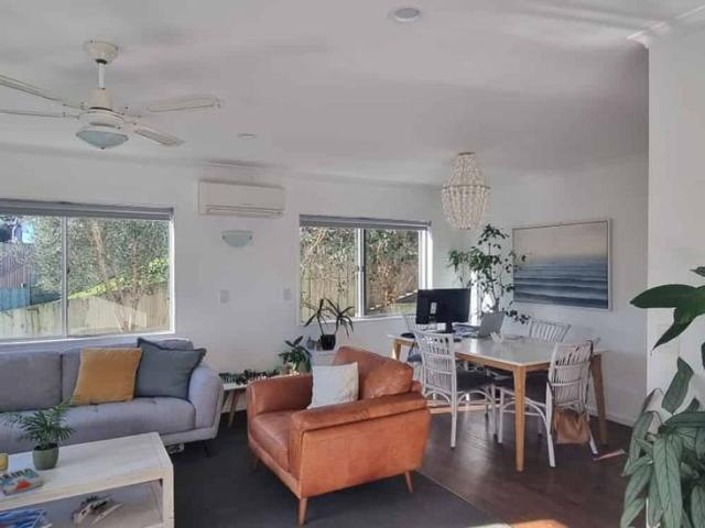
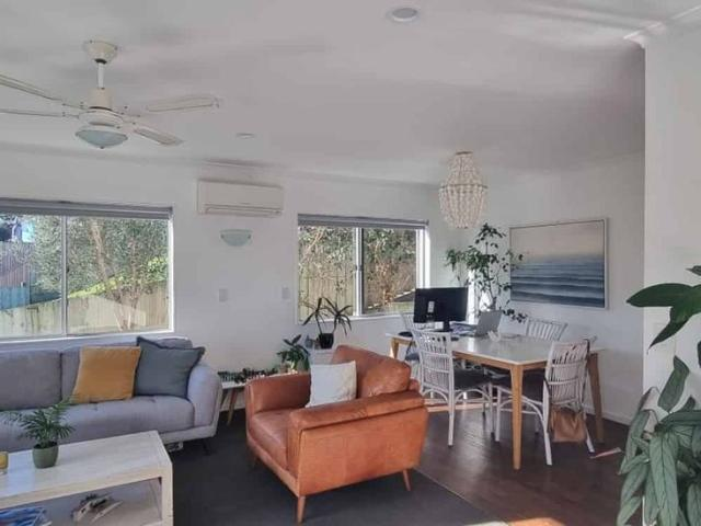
- book (18, 481)
